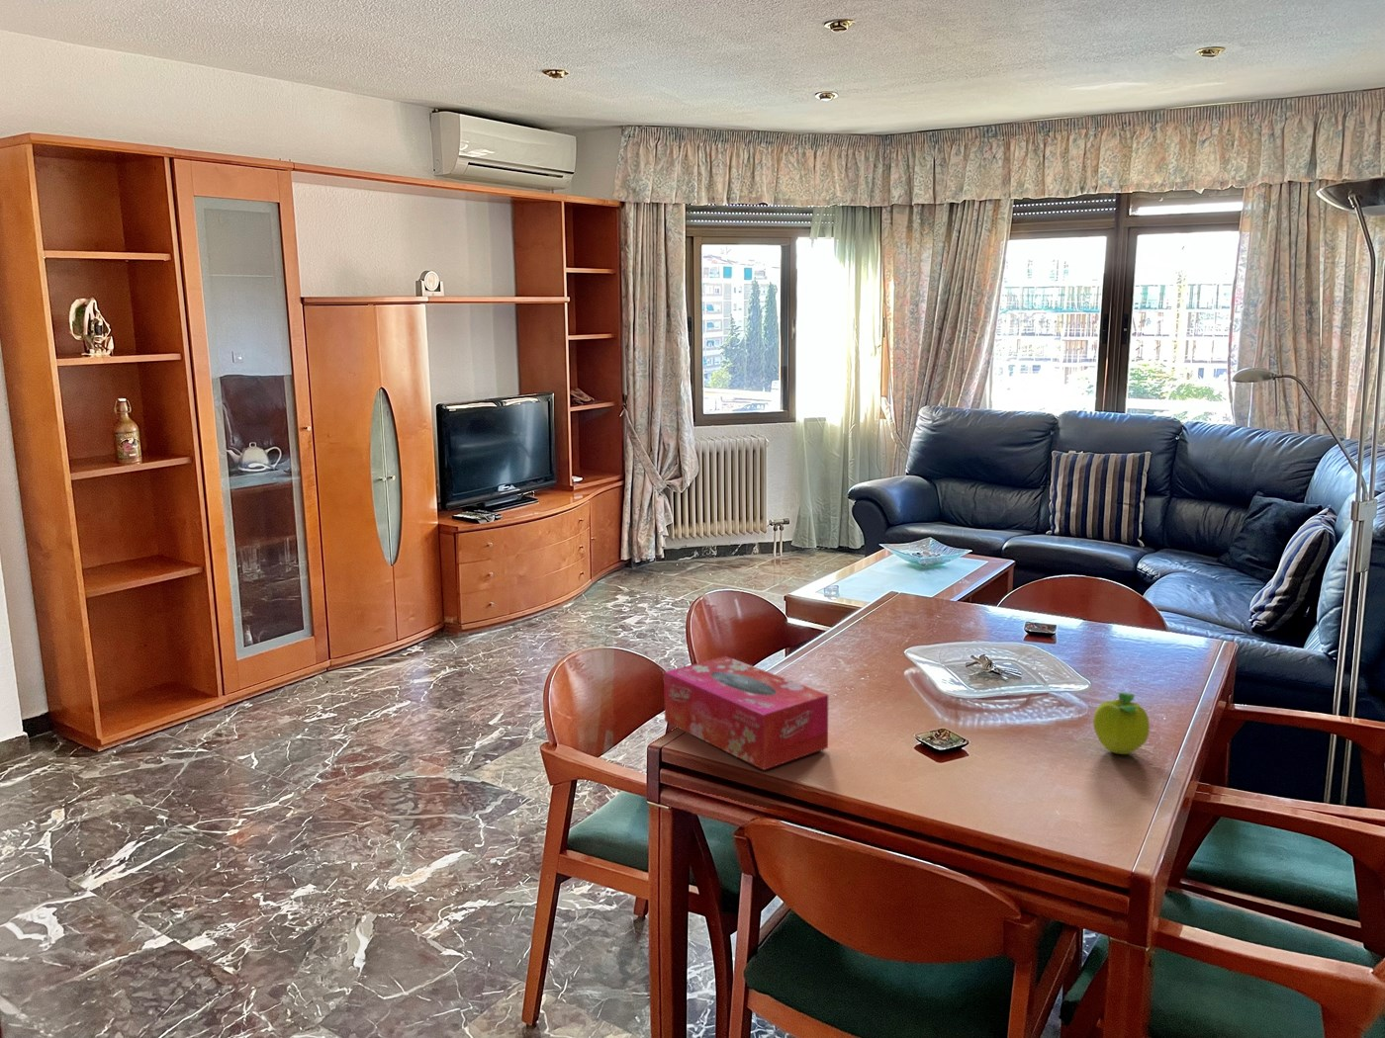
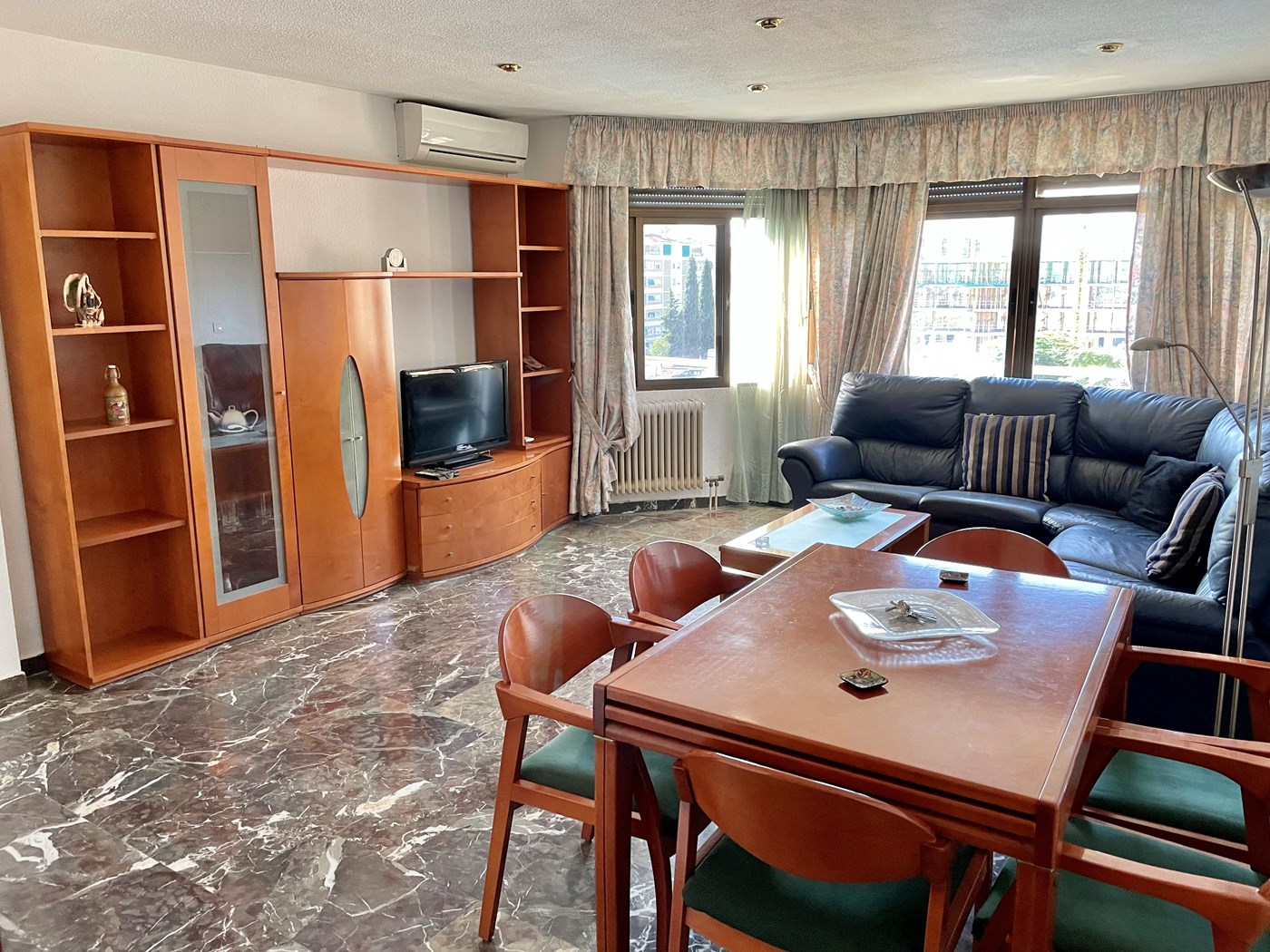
- fruit (1121, 724)
- tissue box (743, 708)
